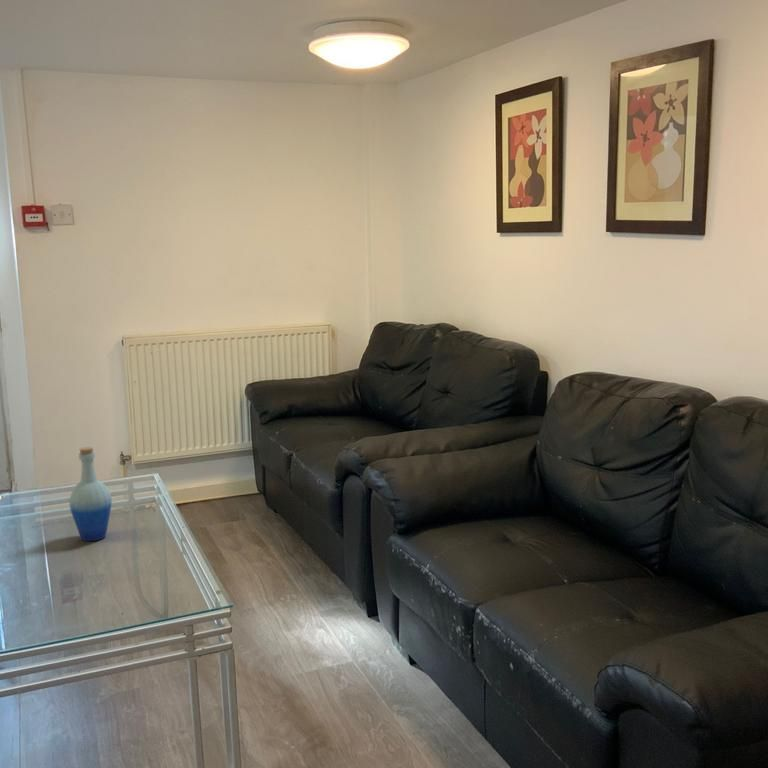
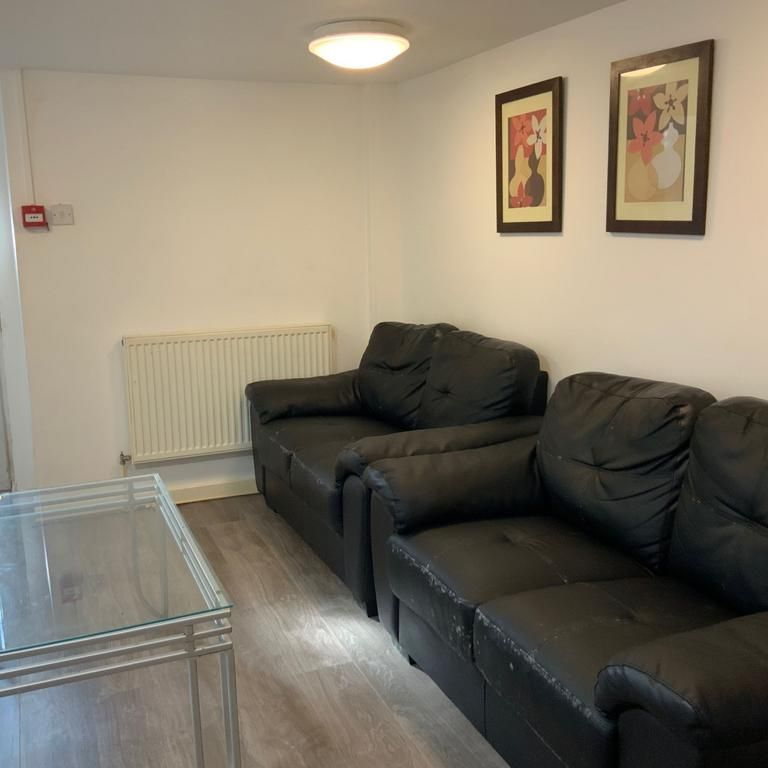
- bottle (90, 493)
